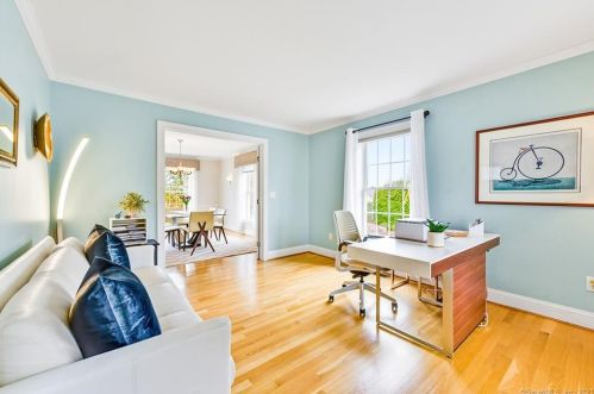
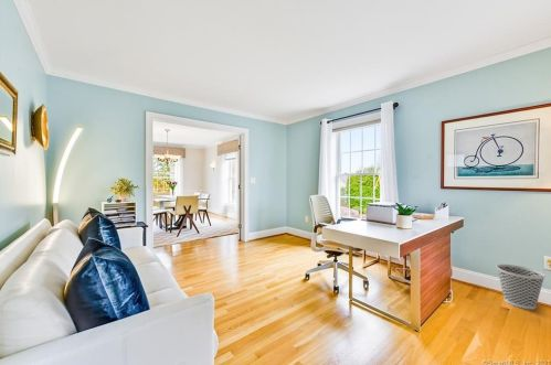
+ wastebasket (519, 287)
